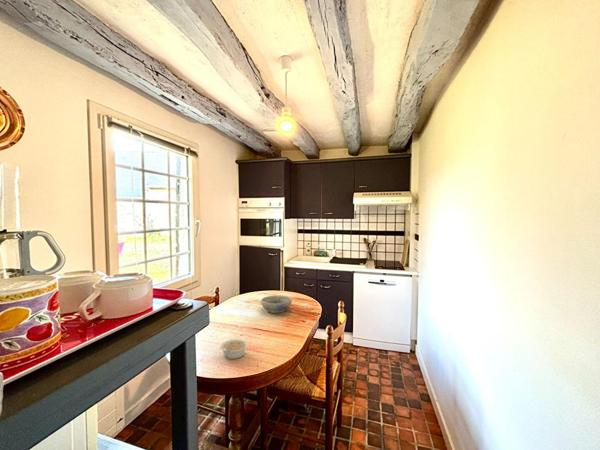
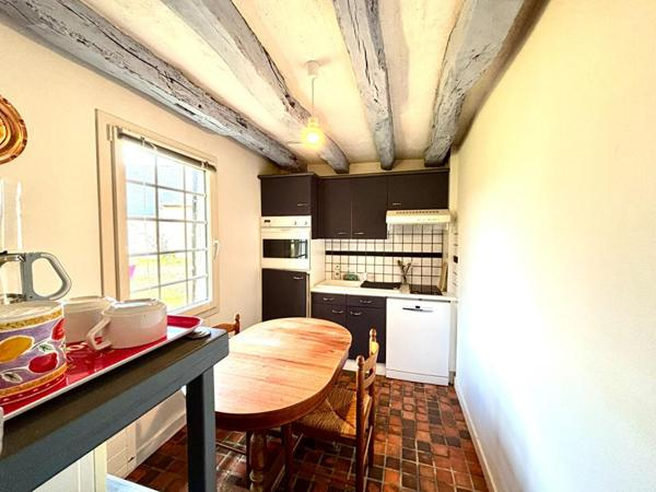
- bowl (276, 304)
- legume (235, 348)
